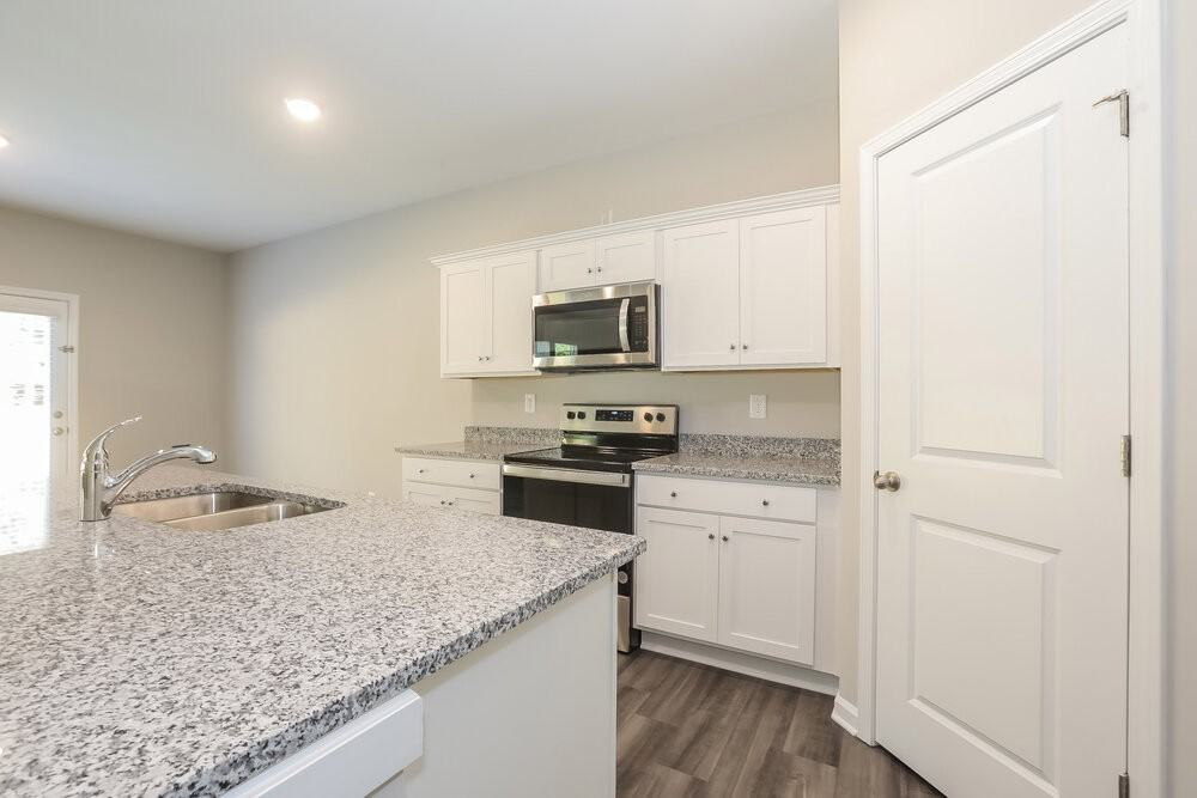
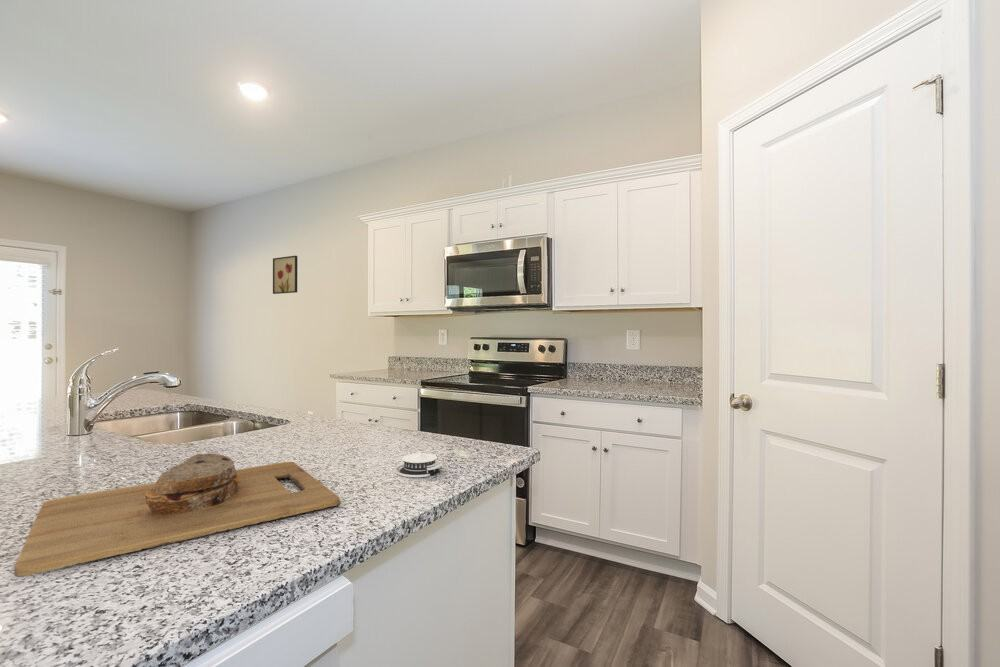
+ architectural model (419, 459)
+ cutting board (194, 482)
+ wall art (285, 275)
